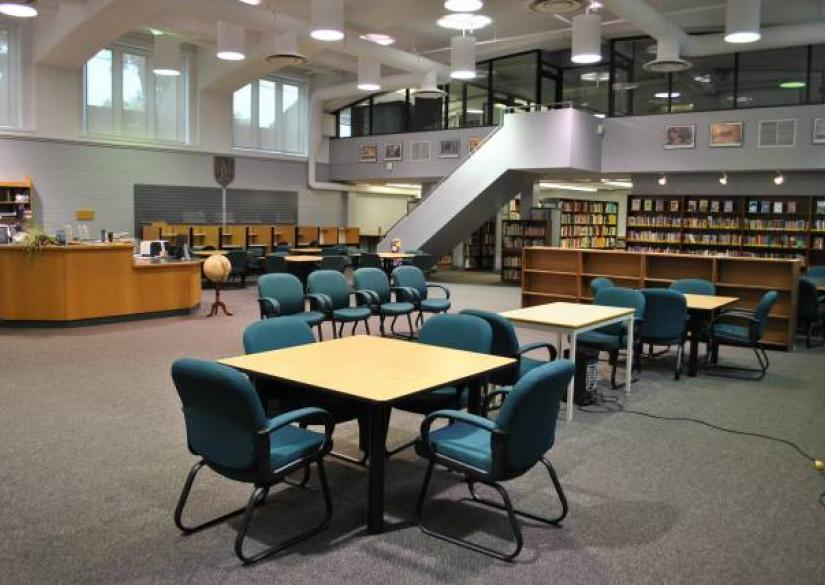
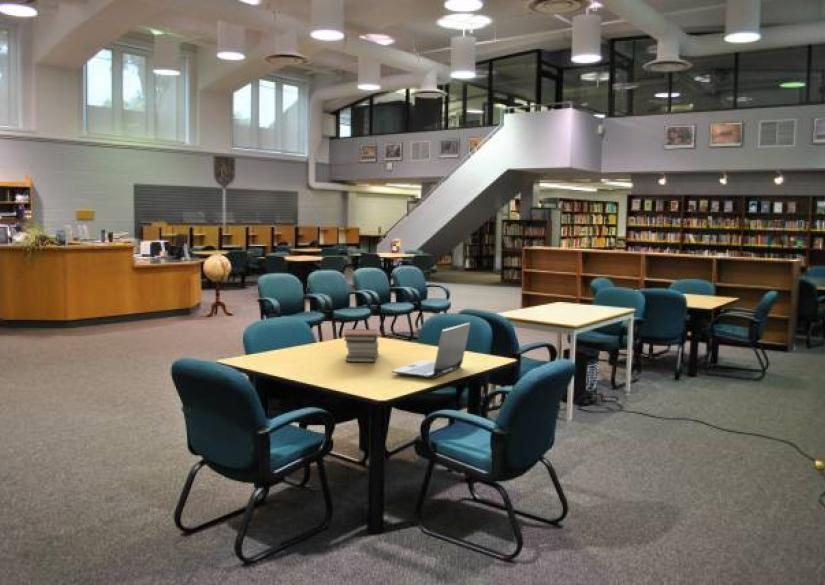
+ laptop computer (438, 347)
+ book stack (361, 345)
